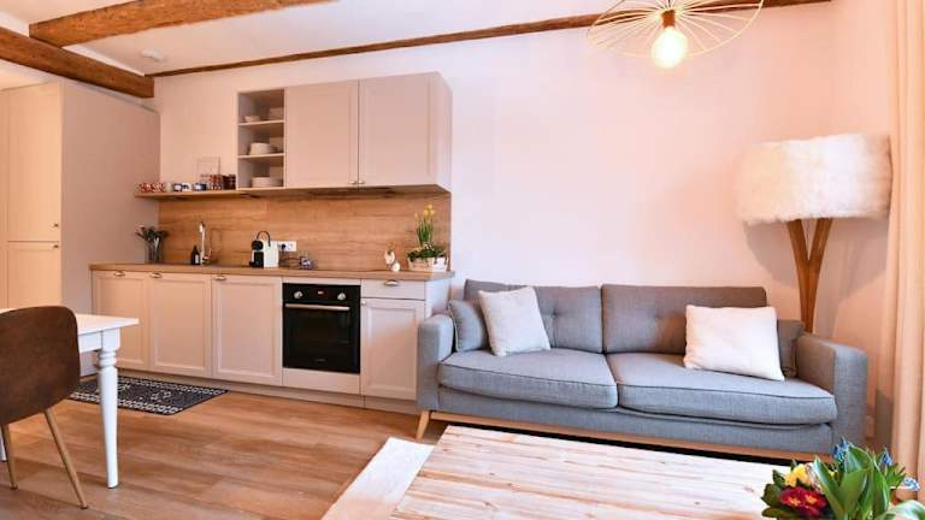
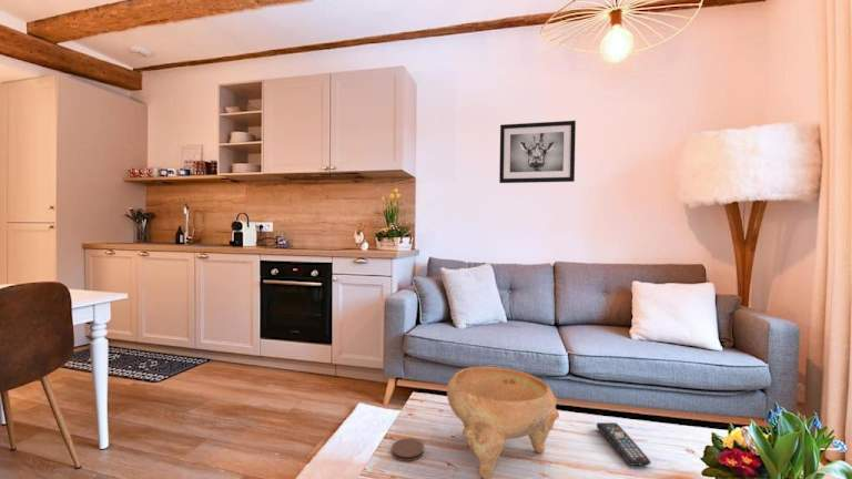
+ wall art (536, 152)
+ decorative bowl (504, 418)
+ remote control (620, 441)
+ coaster (407, 449)
